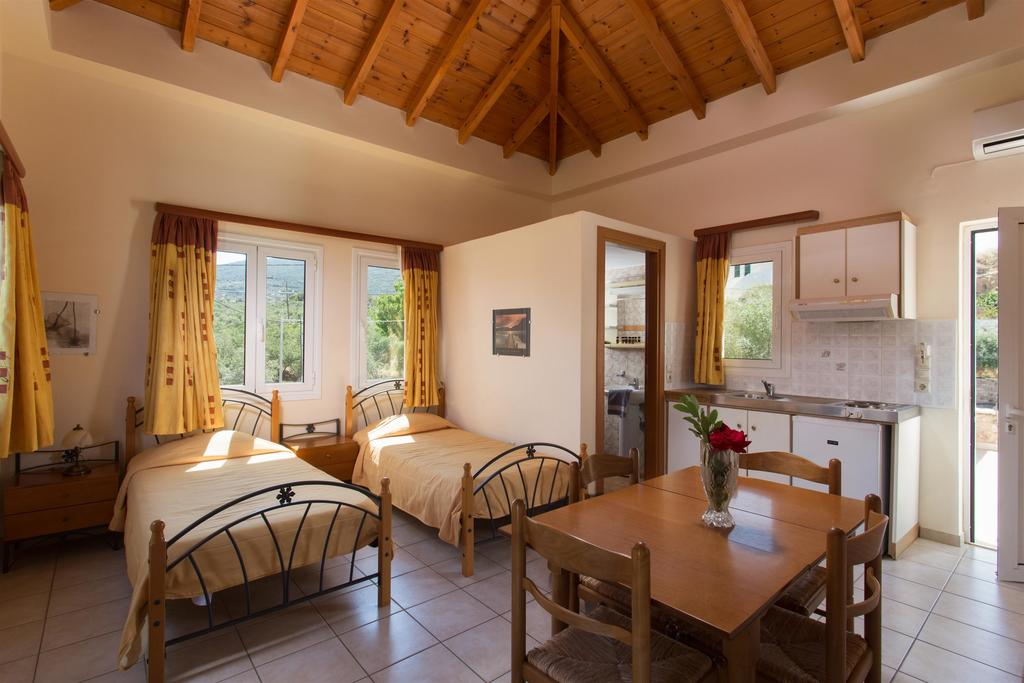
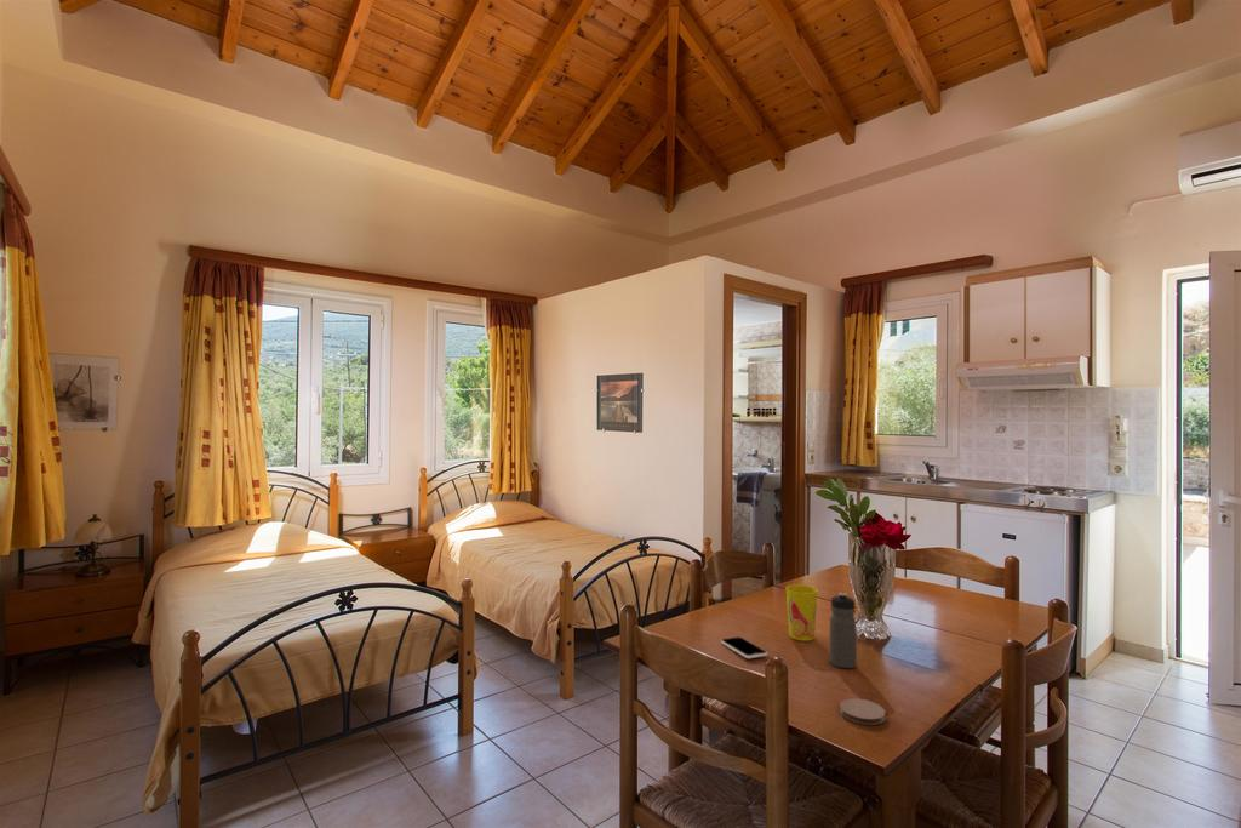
+ cup (801, 612)
+ water bottle (842, 628)
+ coaster (862, 710)
+ smartphone (743, 646)
